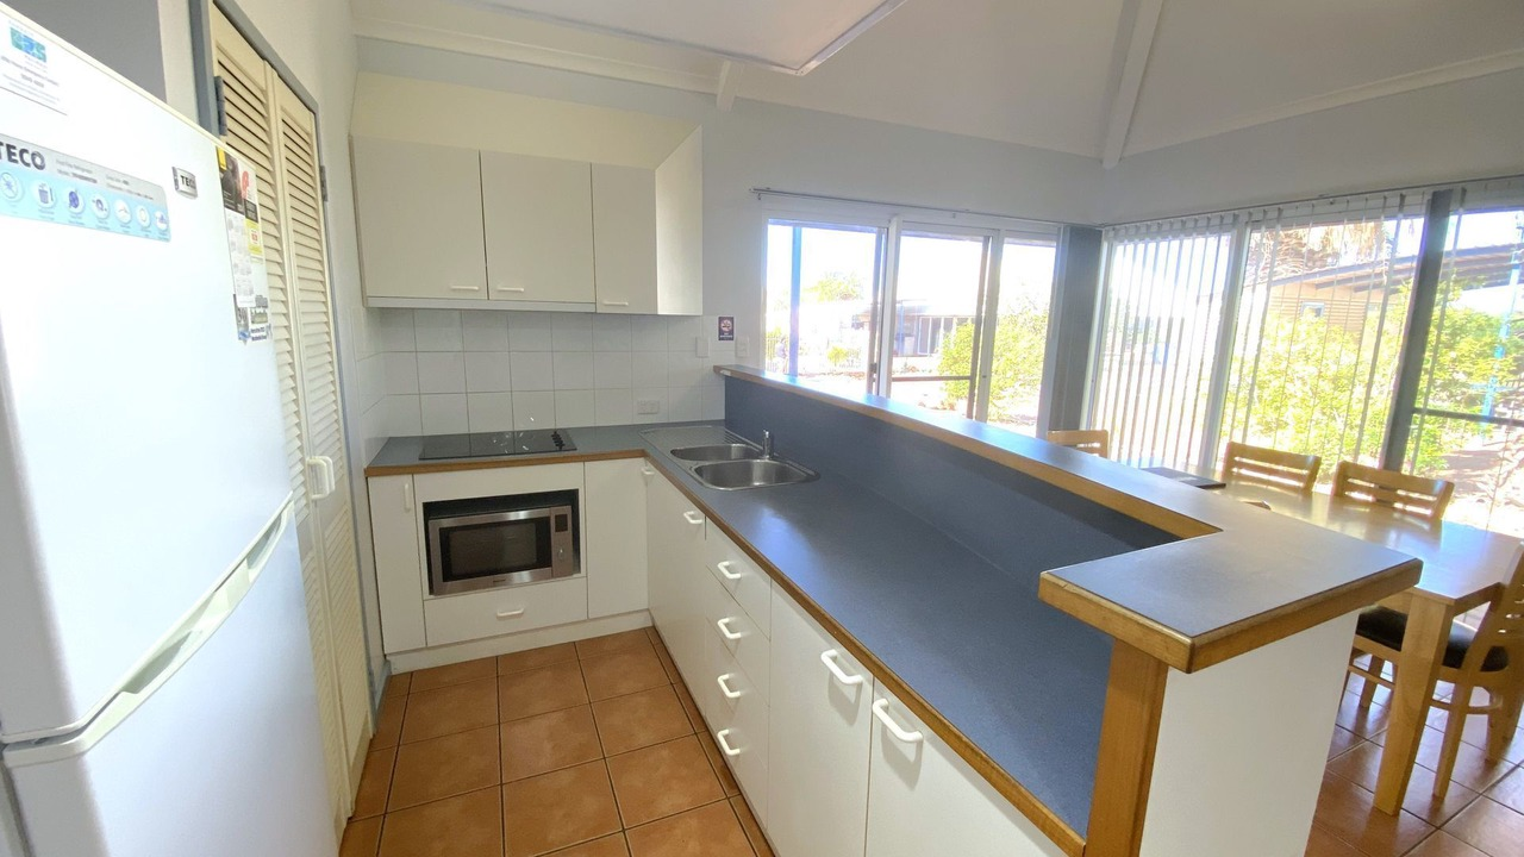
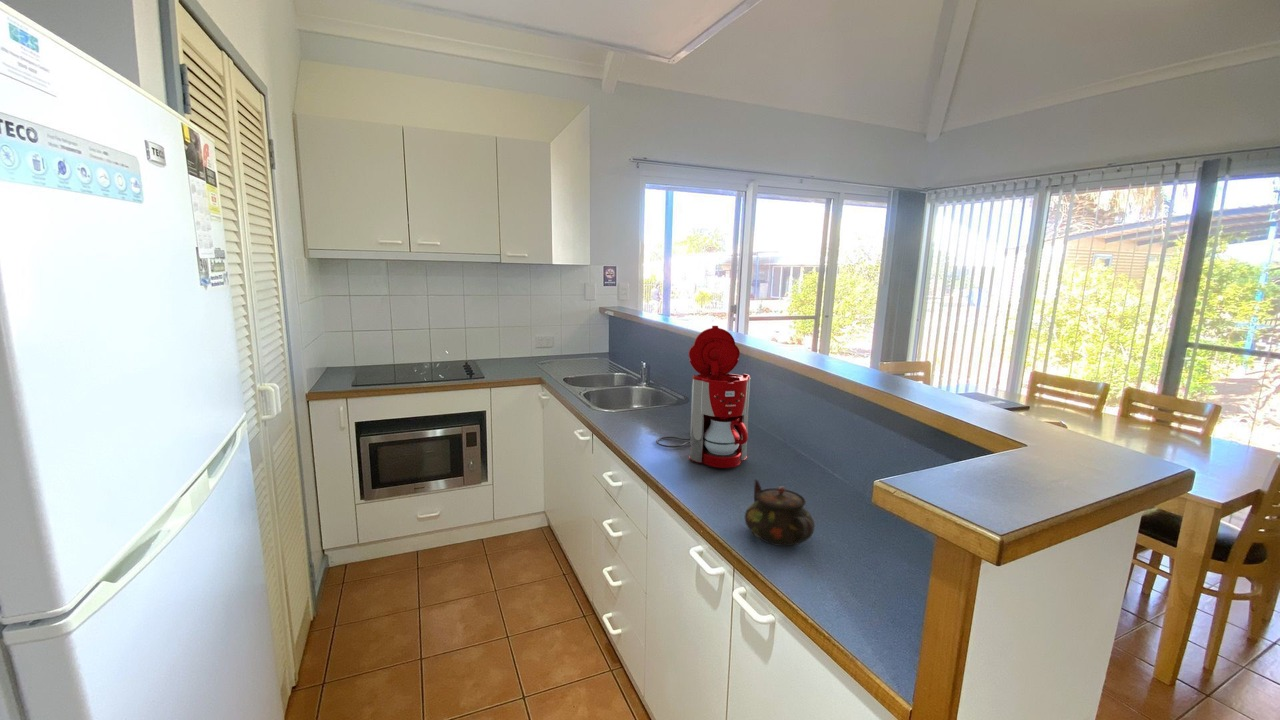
+ teapot (779, 511)
+ coffee maker (701, 388)
